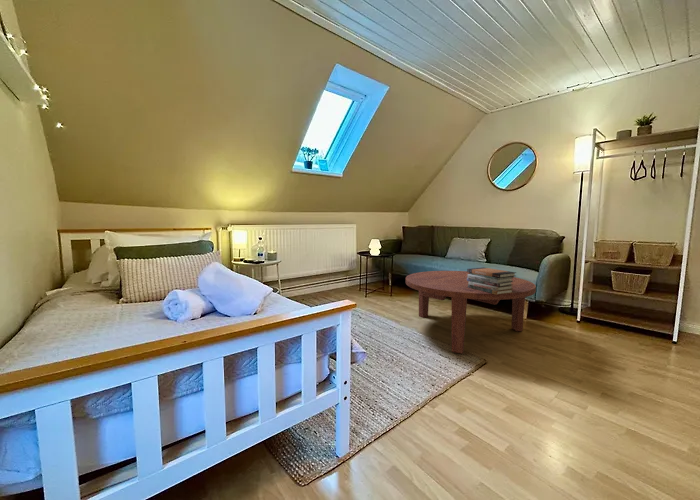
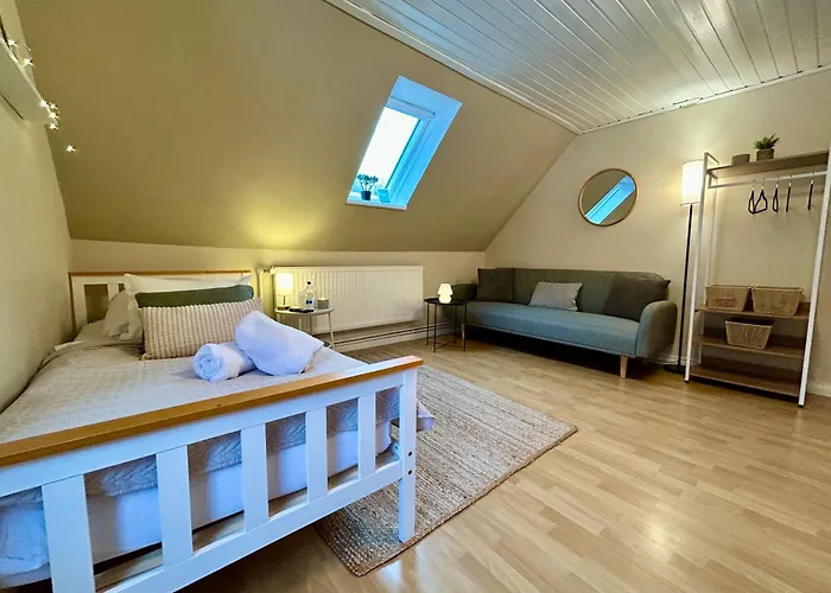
- book stack (489, 279)
- coffee table (465, 305)
